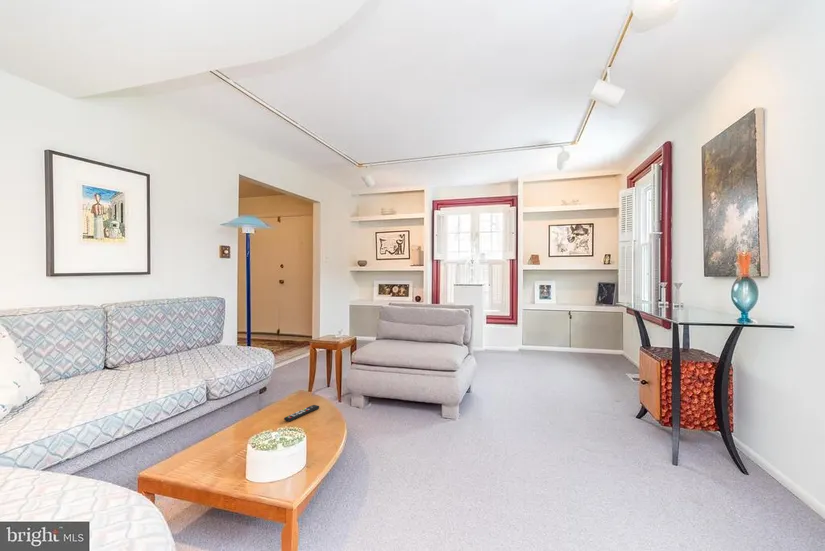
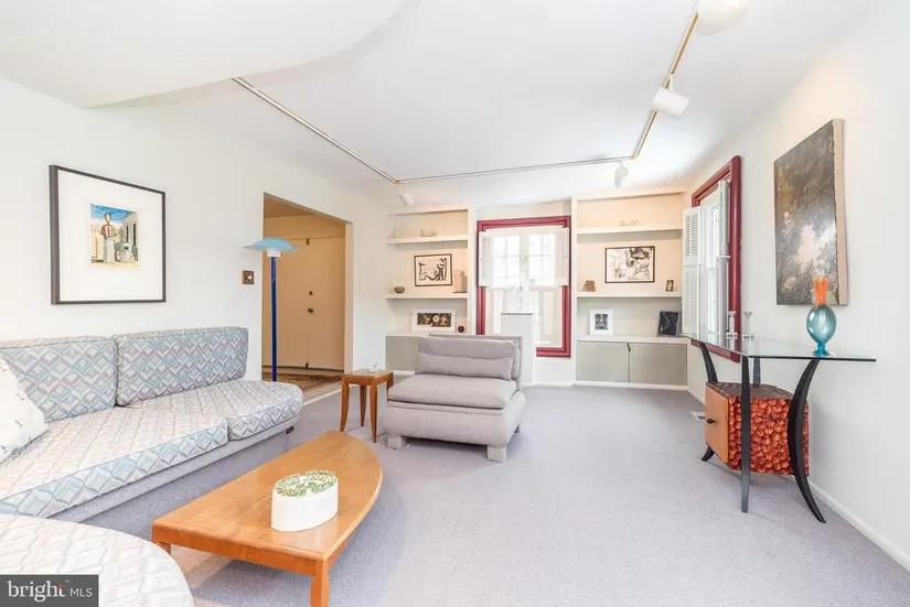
- remote control (302, 412)
